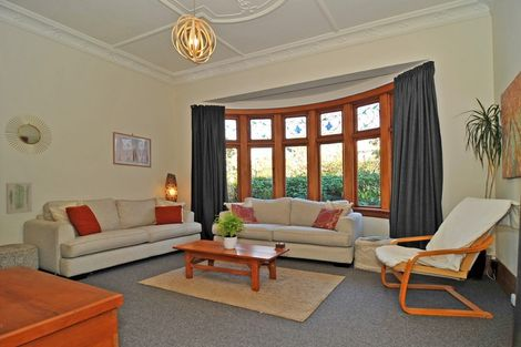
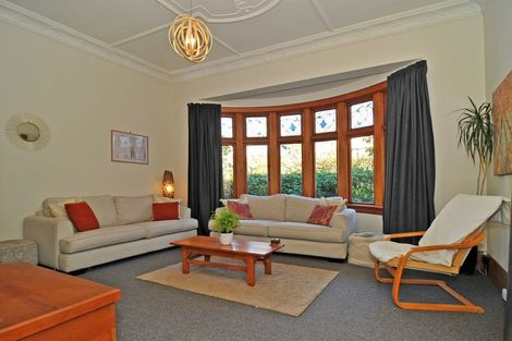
- wall art (19, 197)
